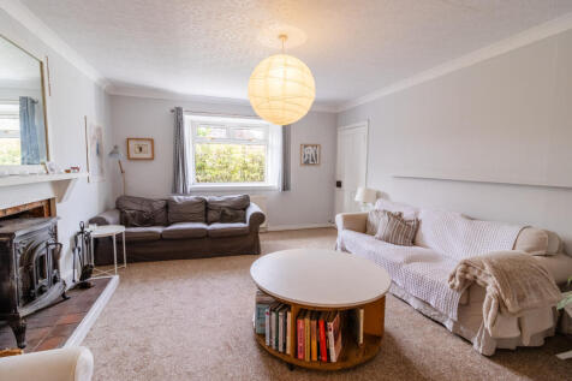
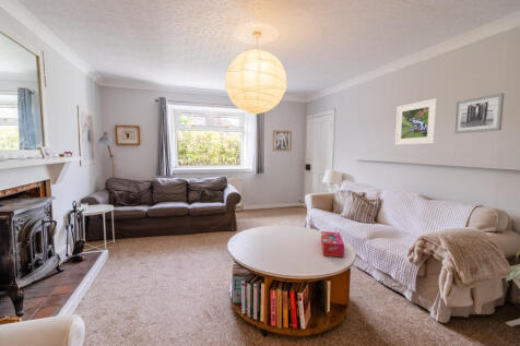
+ wall art (476, 115)
+ tissue box (331, 242)
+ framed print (414, 123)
